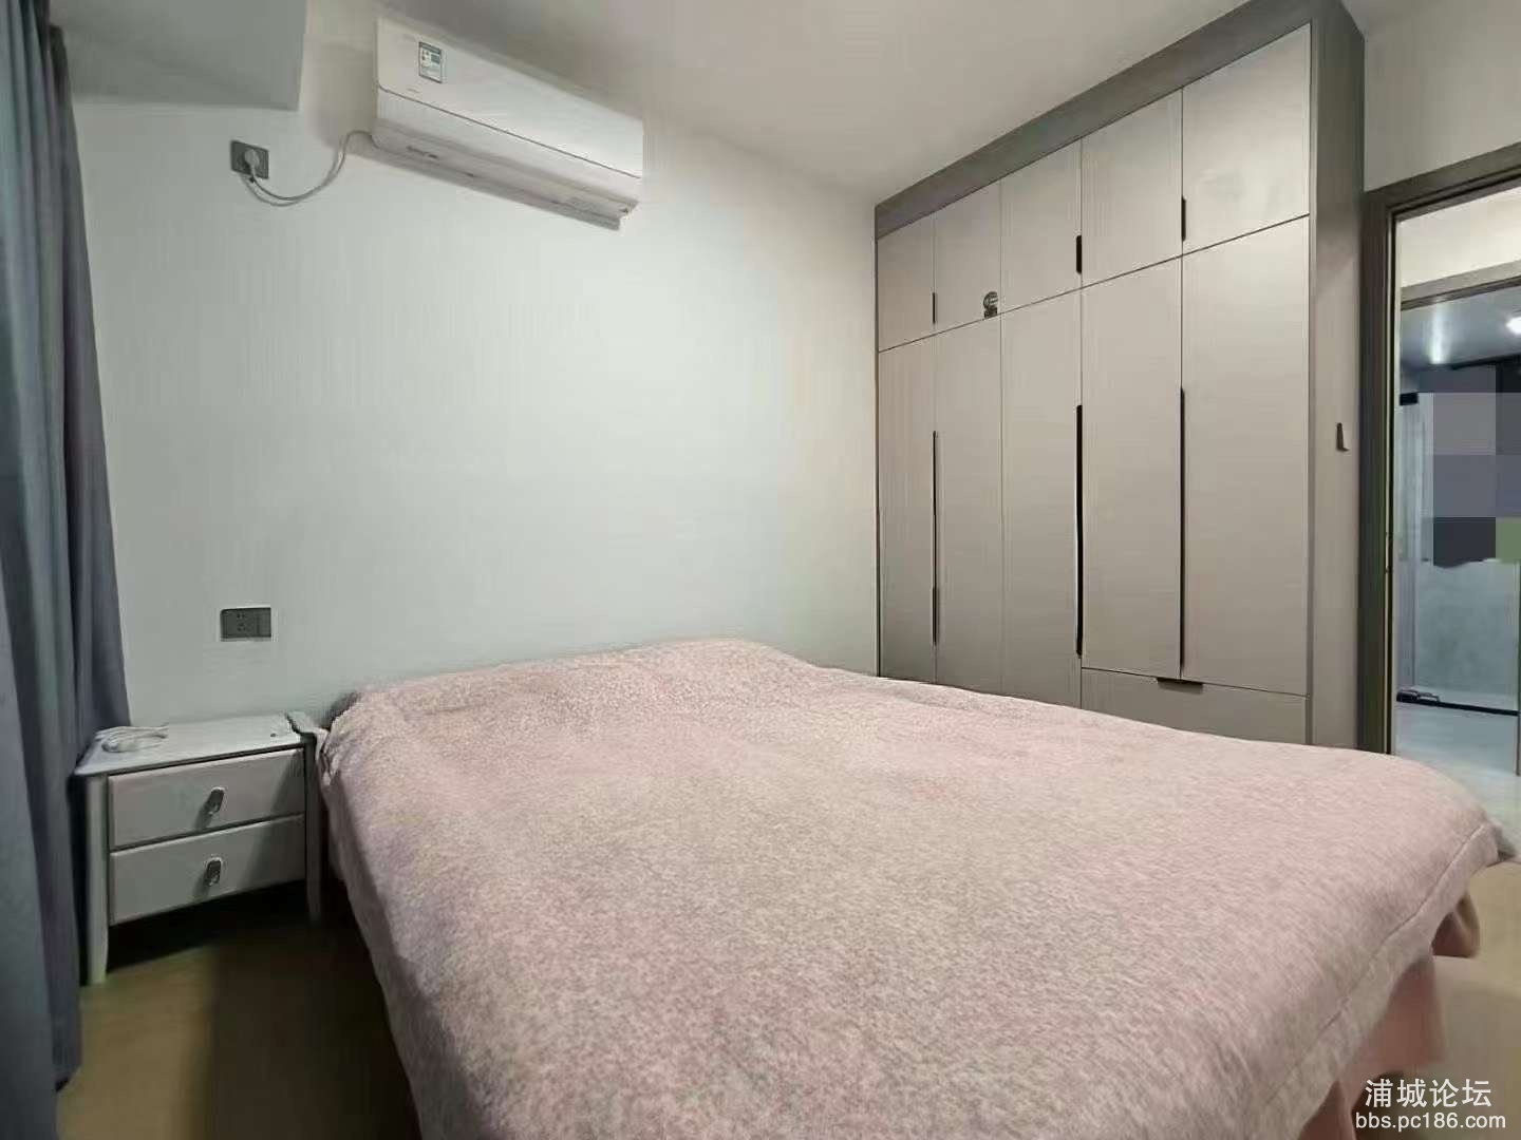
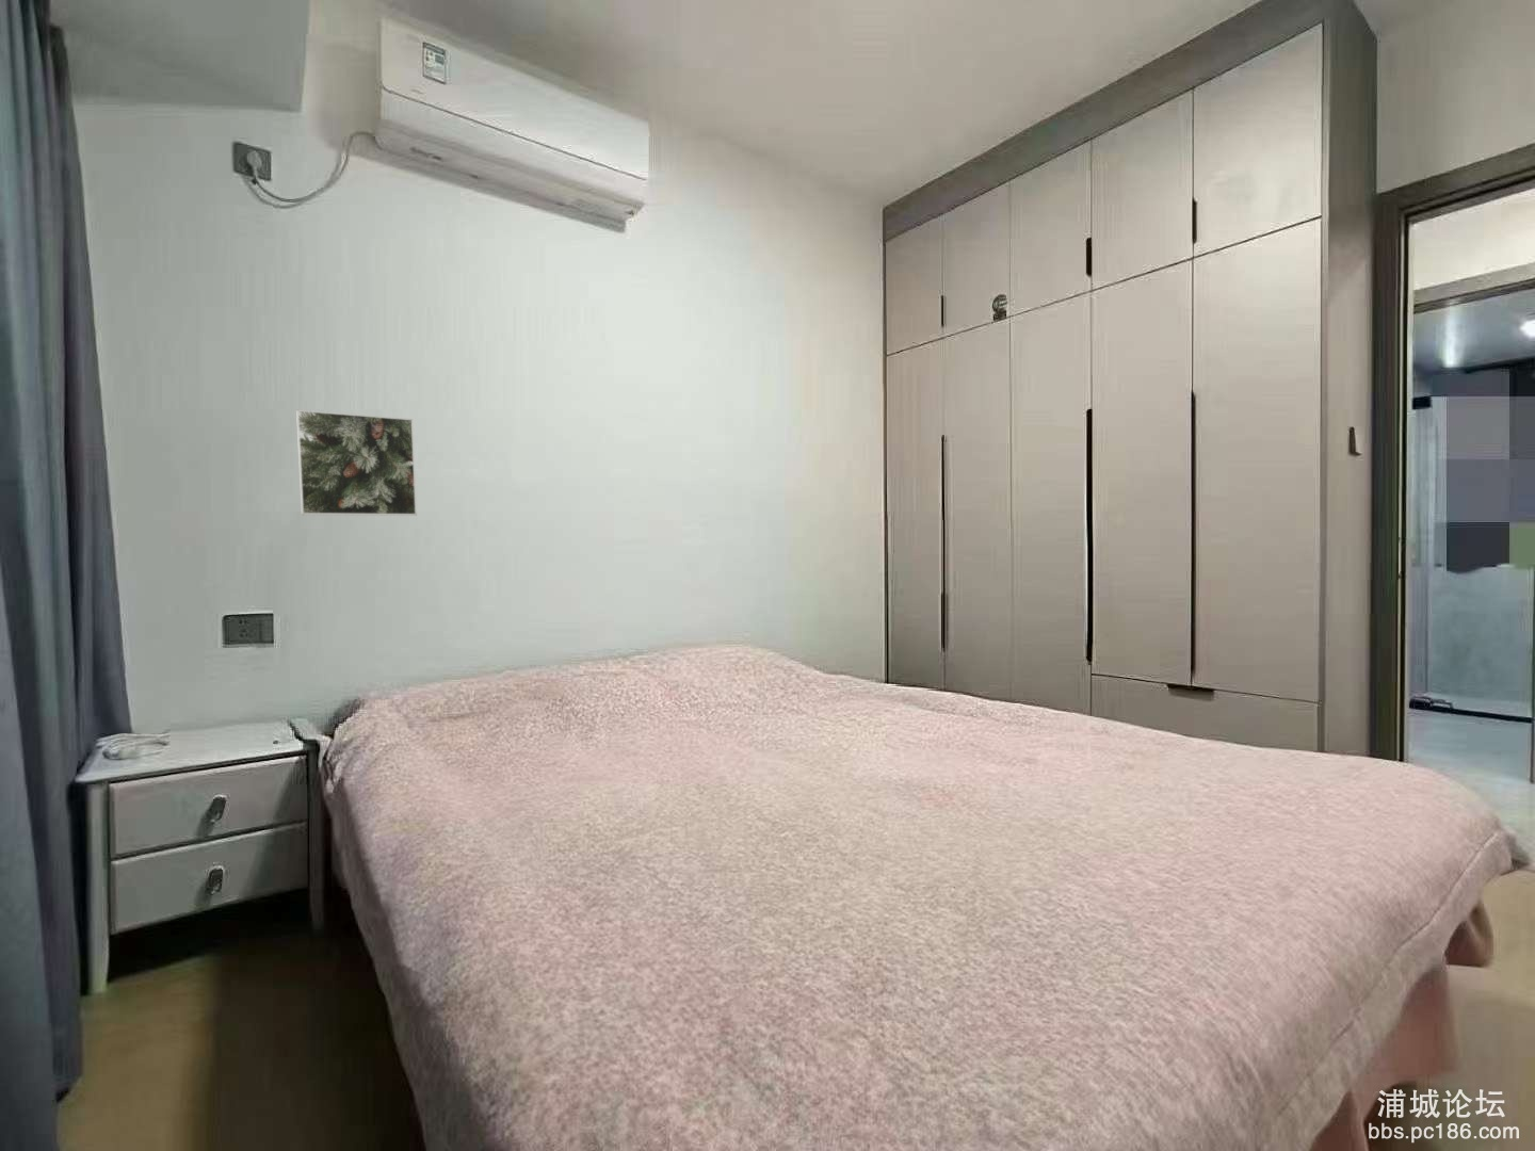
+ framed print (358, 464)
